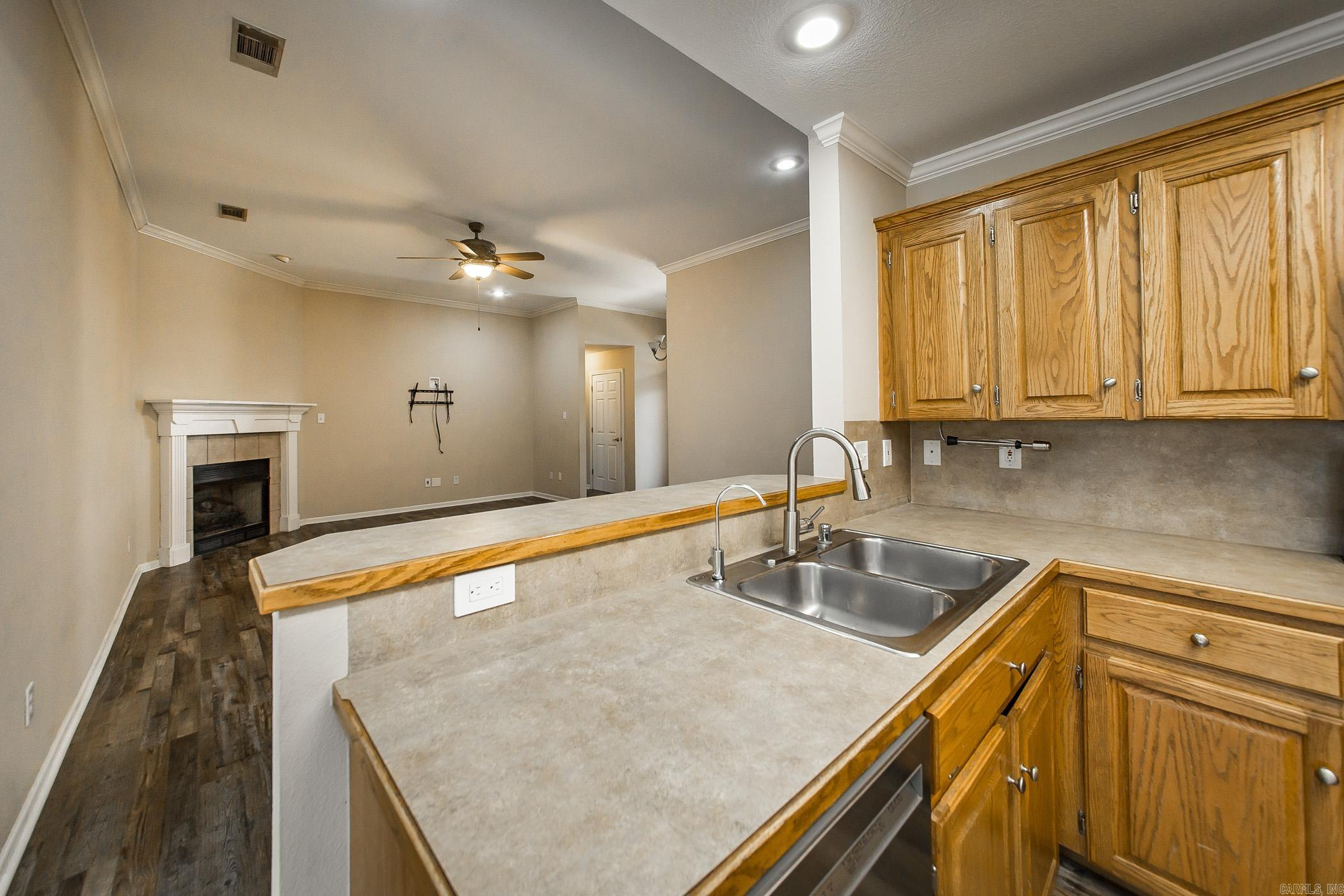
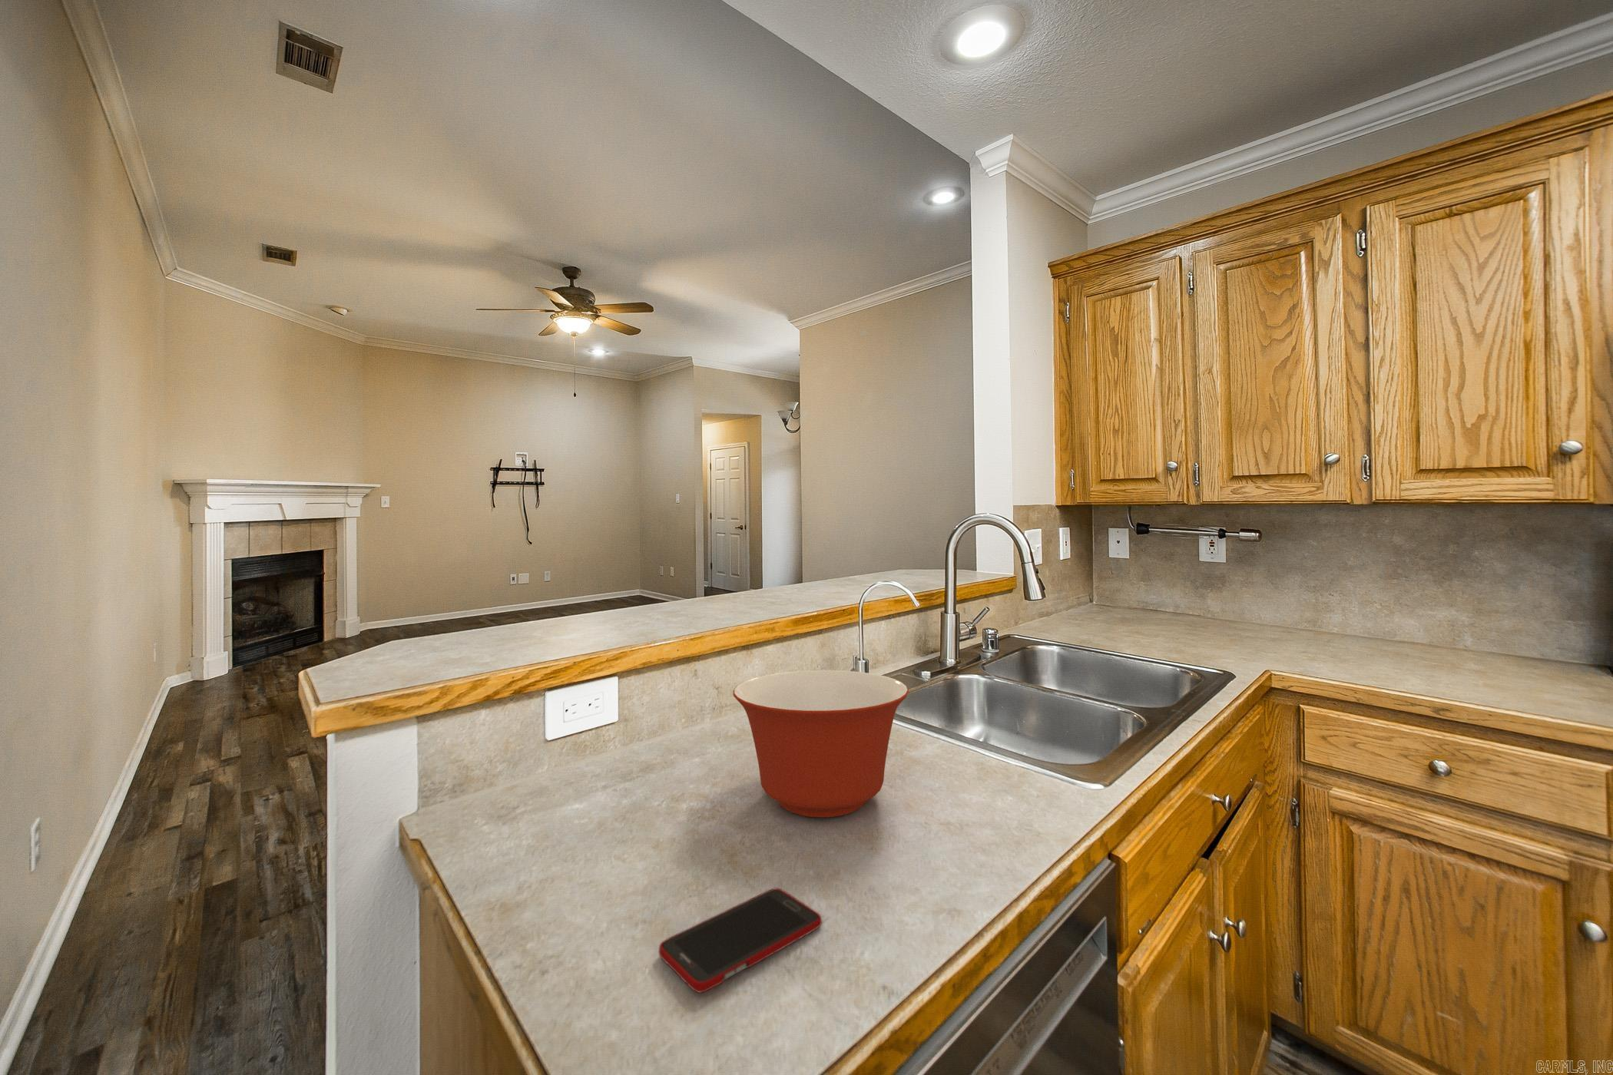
+ mixing bowl (821, 743)
+ cell phone (743, 935)
